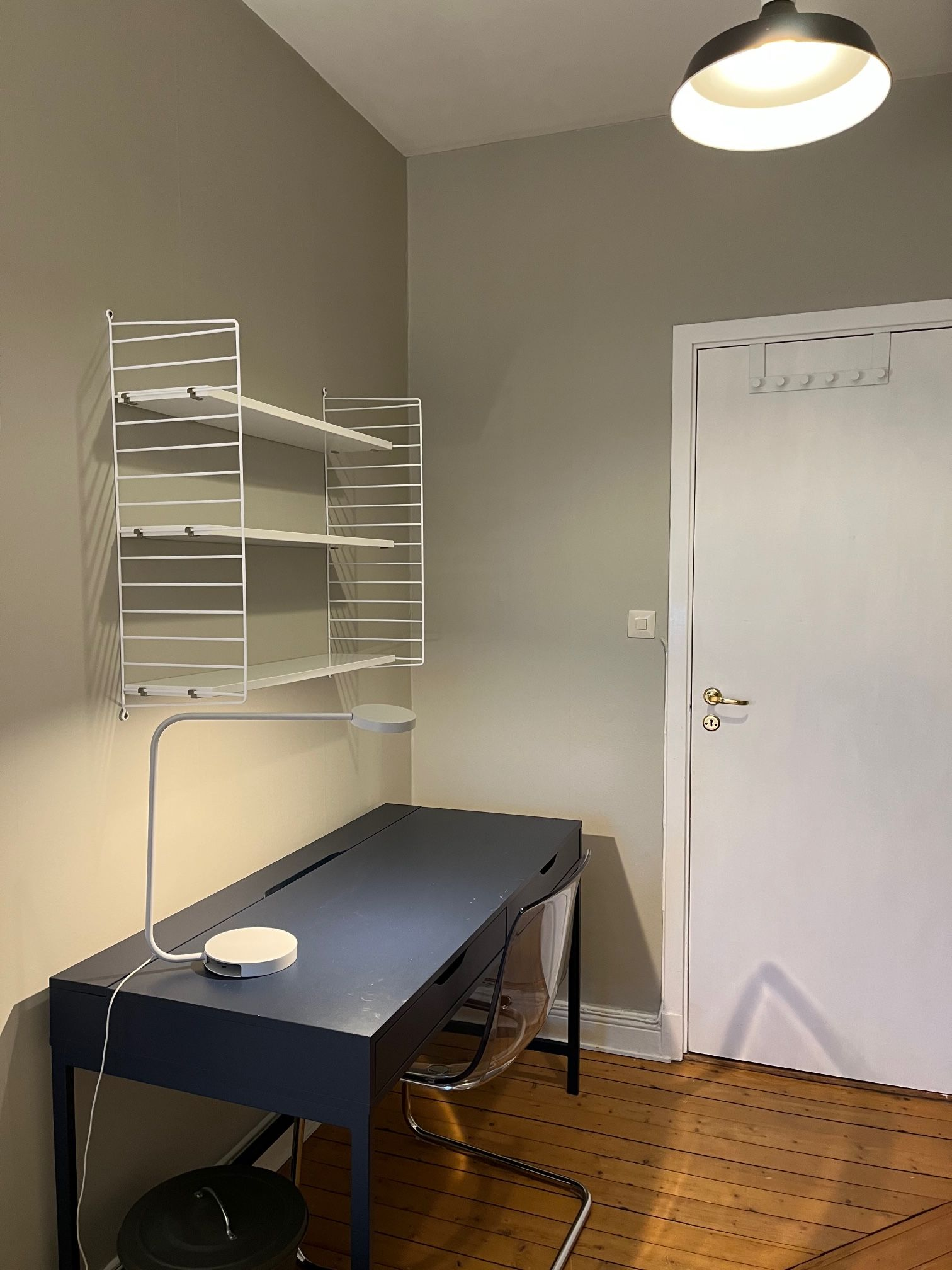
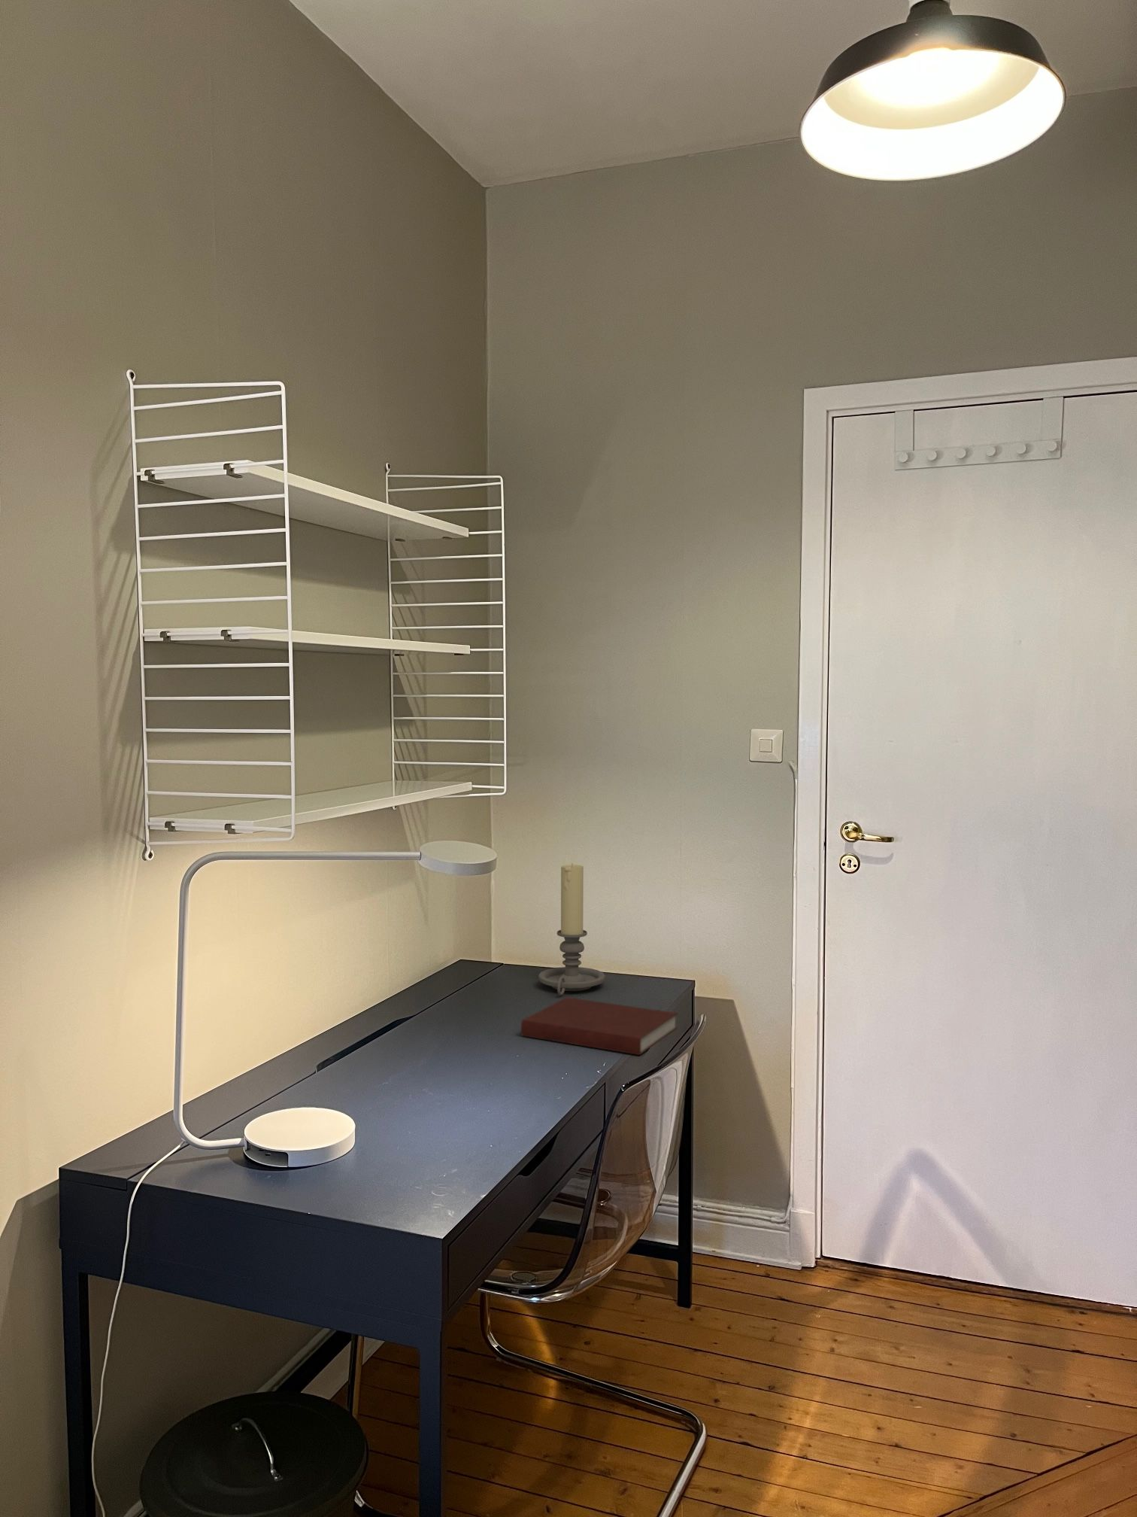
+ candle holder (570, 926)
+ notebook (600, 1024)
